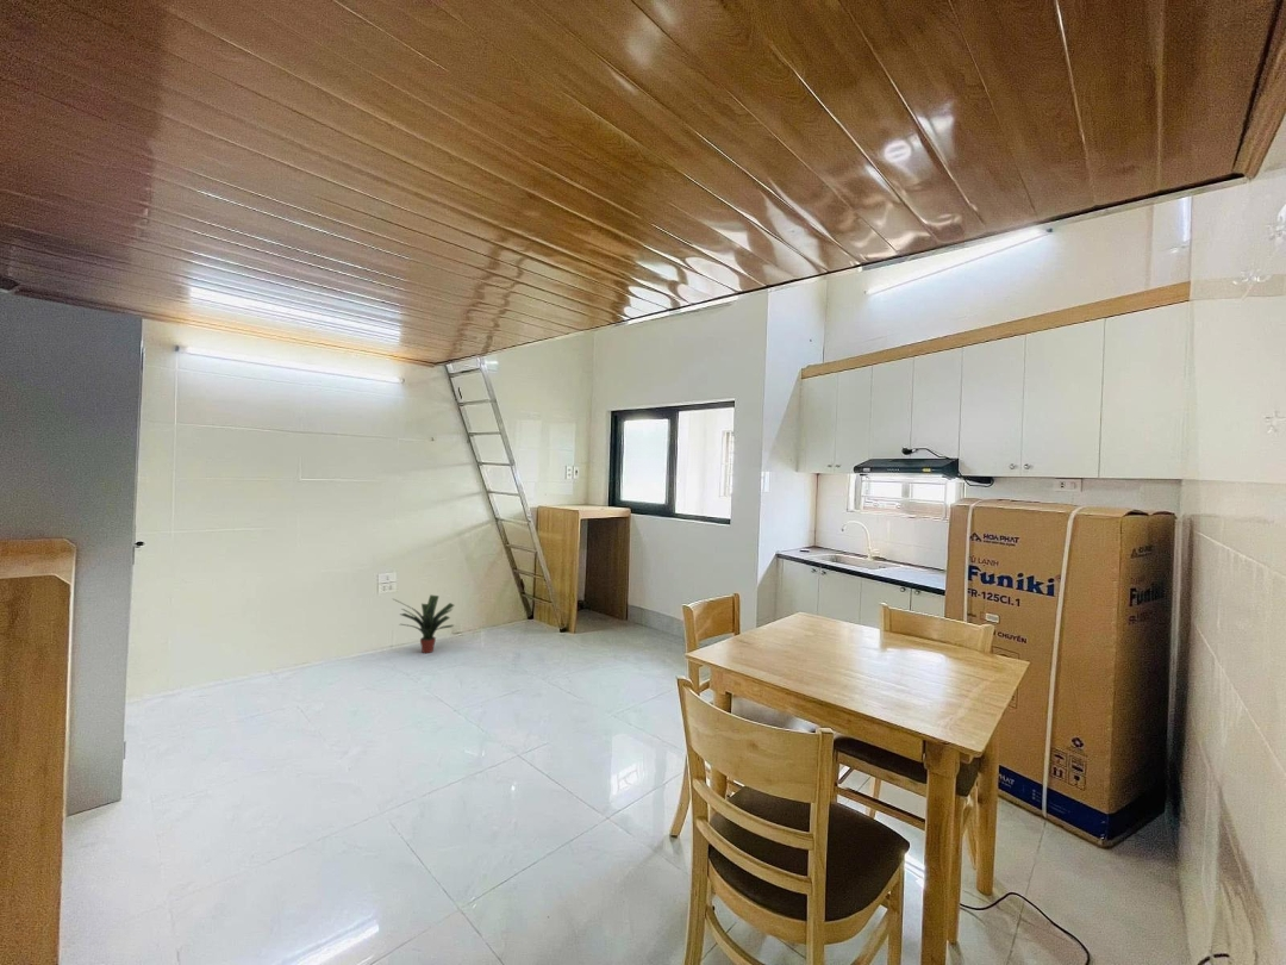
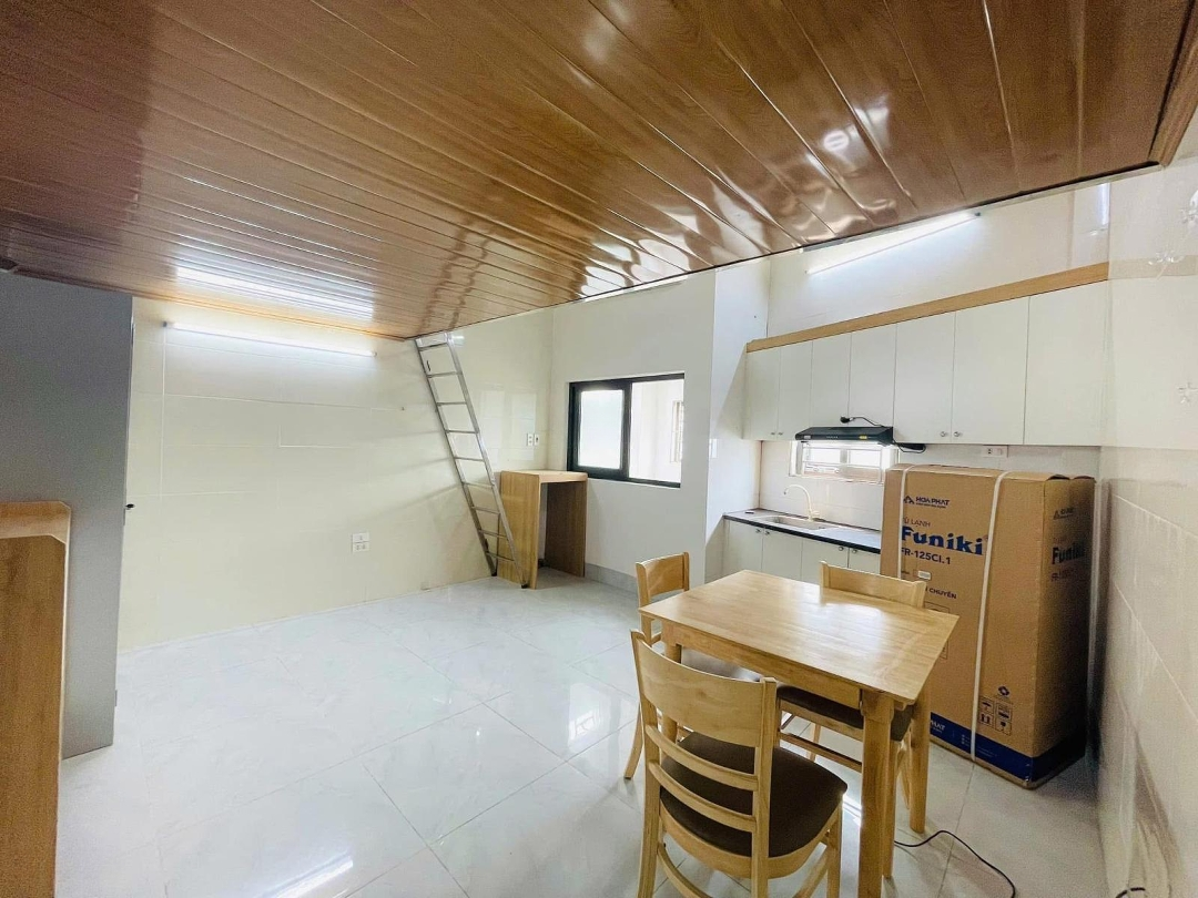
- potted plant (424, 622)
